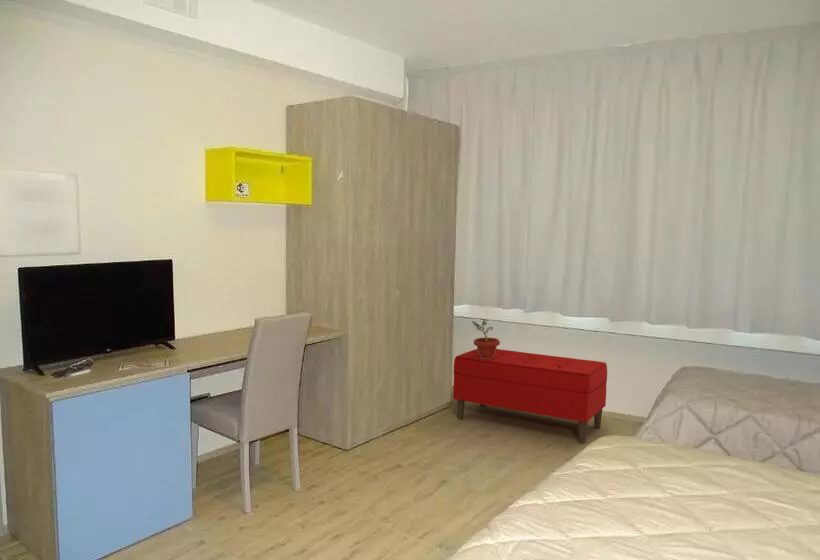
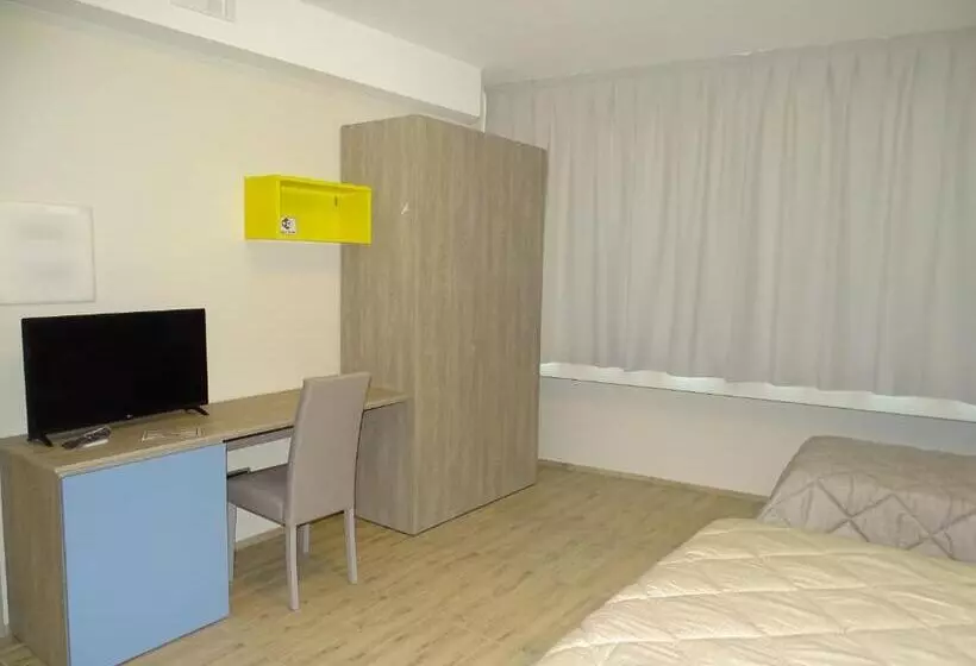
- bench (528, 391)
- potted plant (486, 337)
